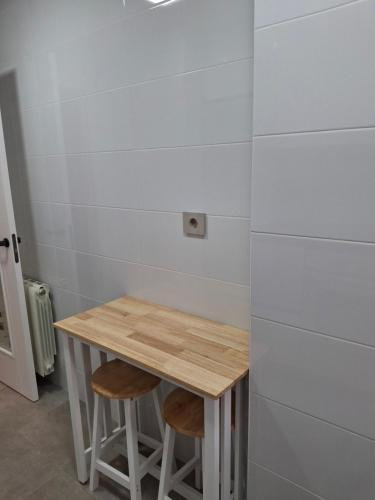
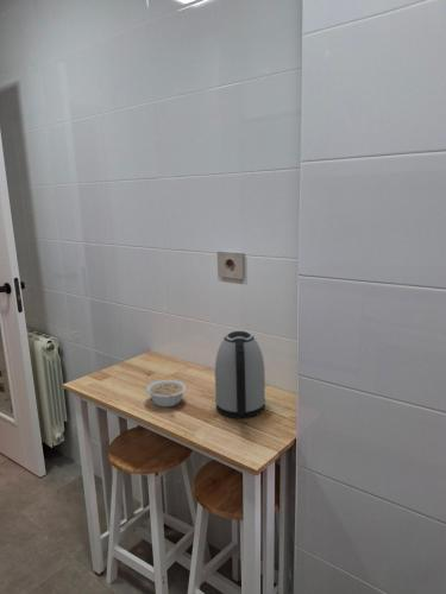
+ legume (168, 393)
+ kettle (239, 374)
